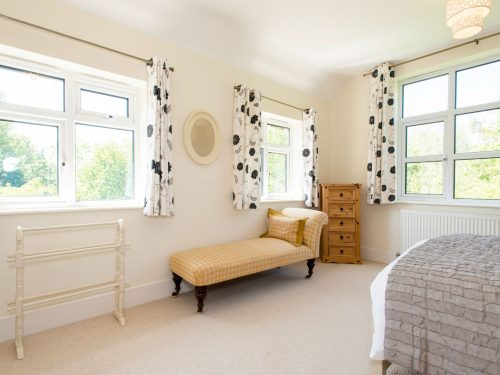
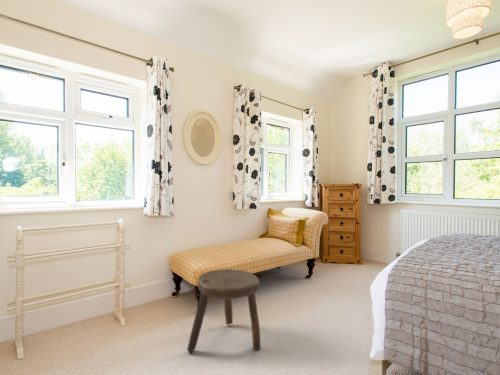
+ stool (225, 309)
